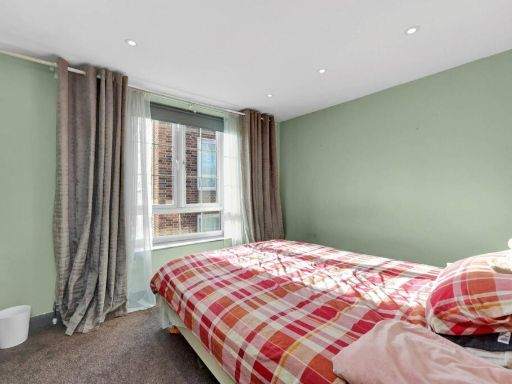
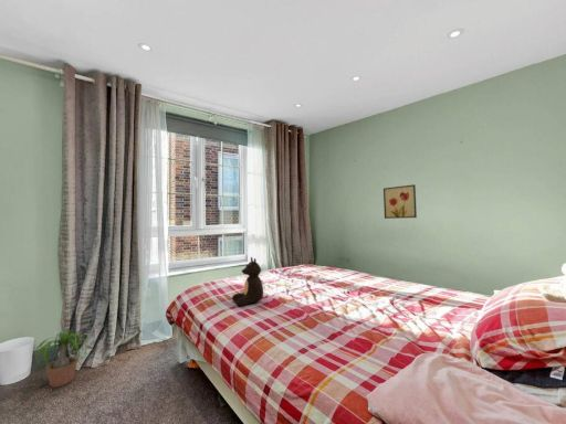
+ teddy bear (248, 279)
+ potted plant (69, 357)
+ wall art (399, 202)
